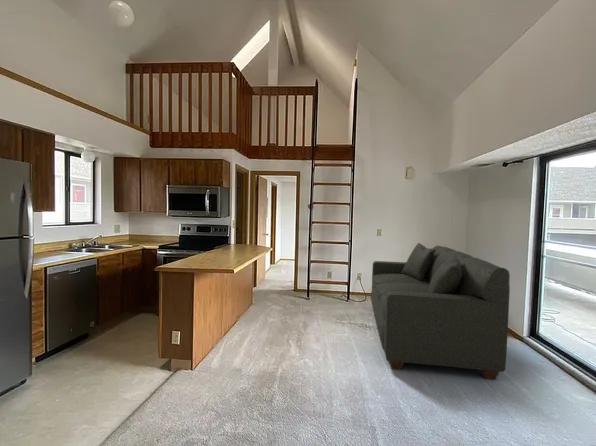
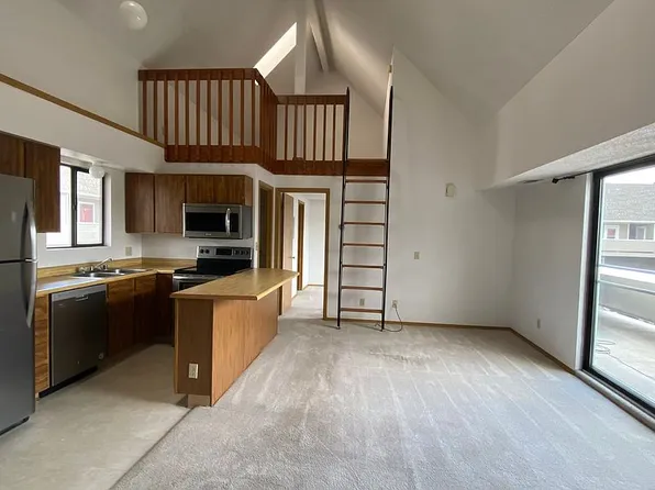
- sofa (420, 291)
